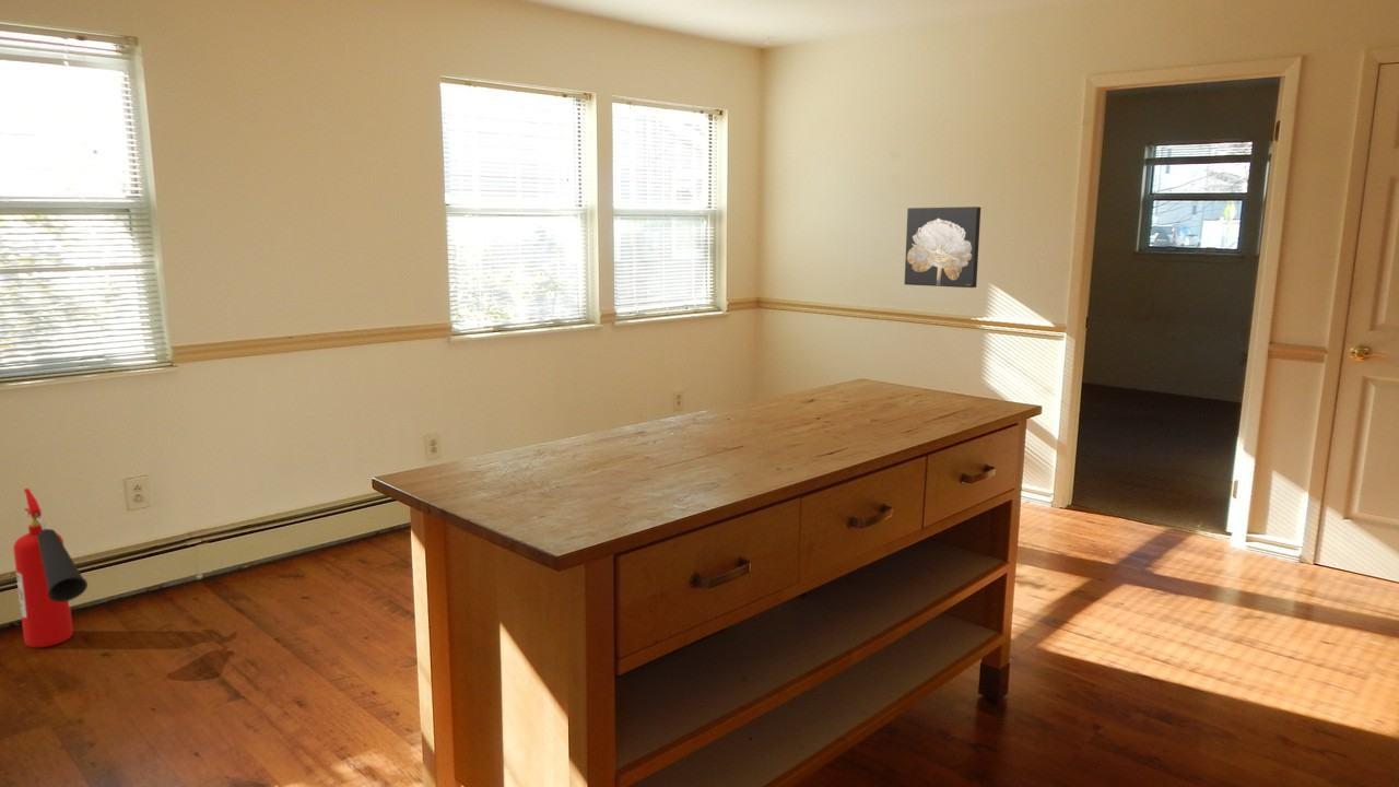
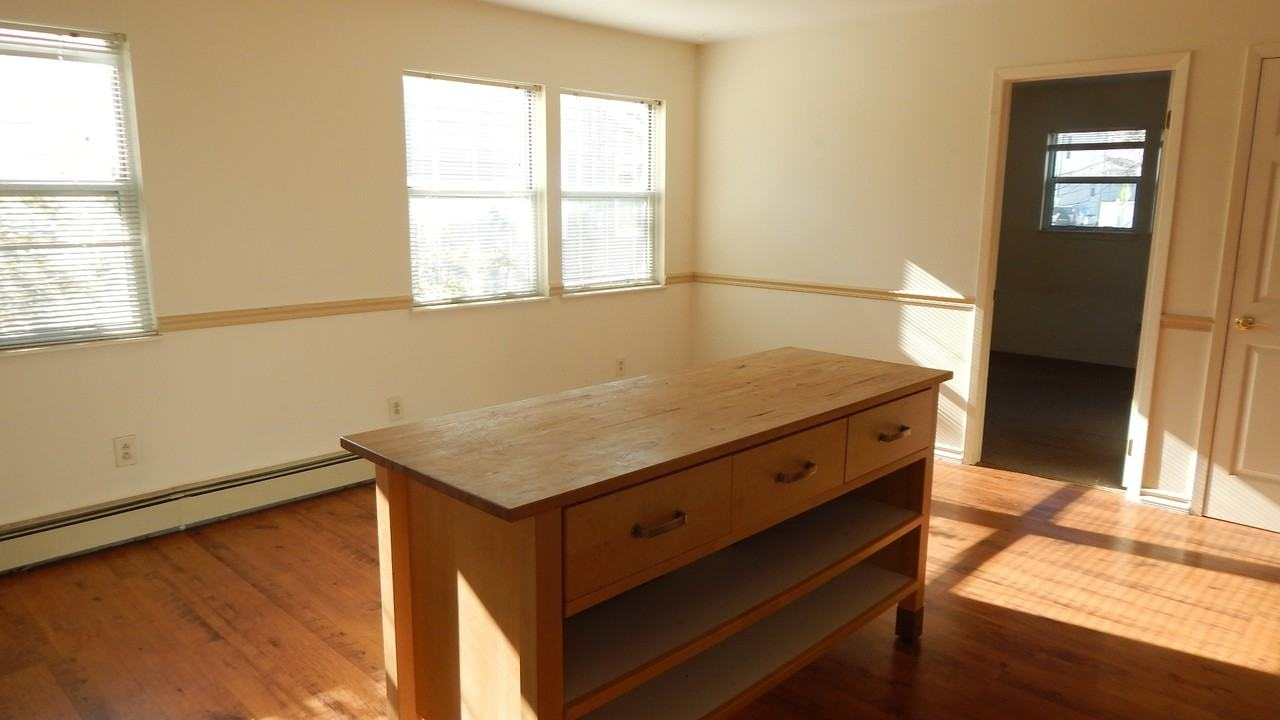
- wall art (941, 247)
- fire extinguisher (50, 577)
